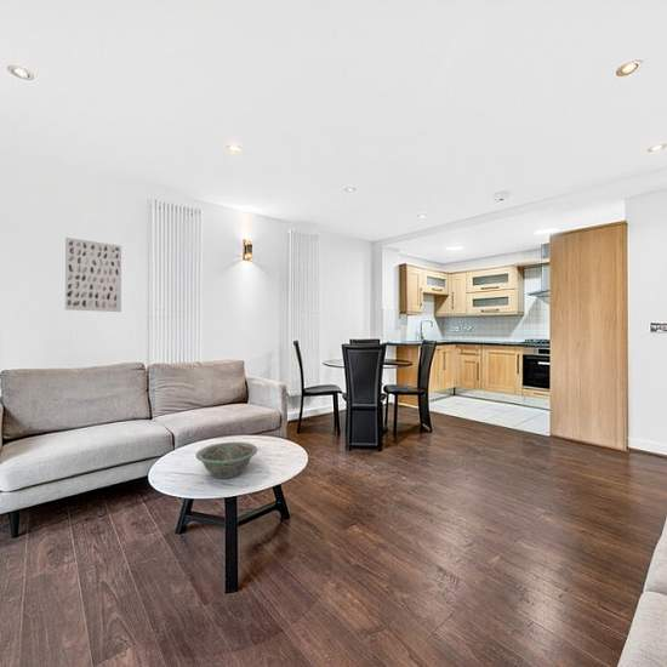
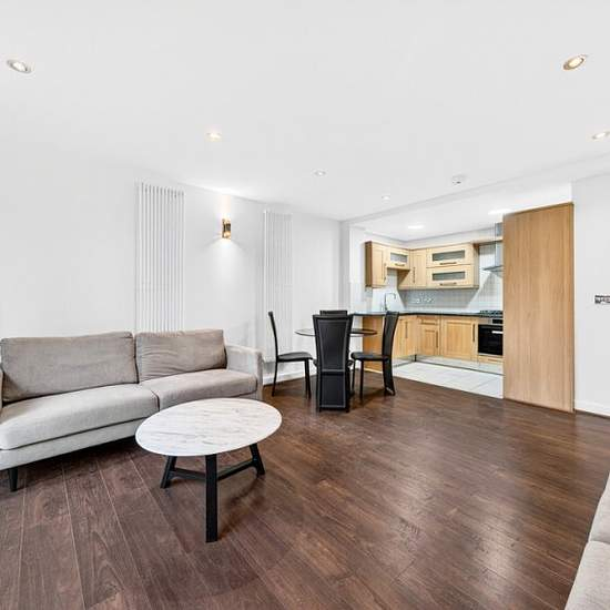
- decorative bowl (227, 462)
- wall art (93, 275)
